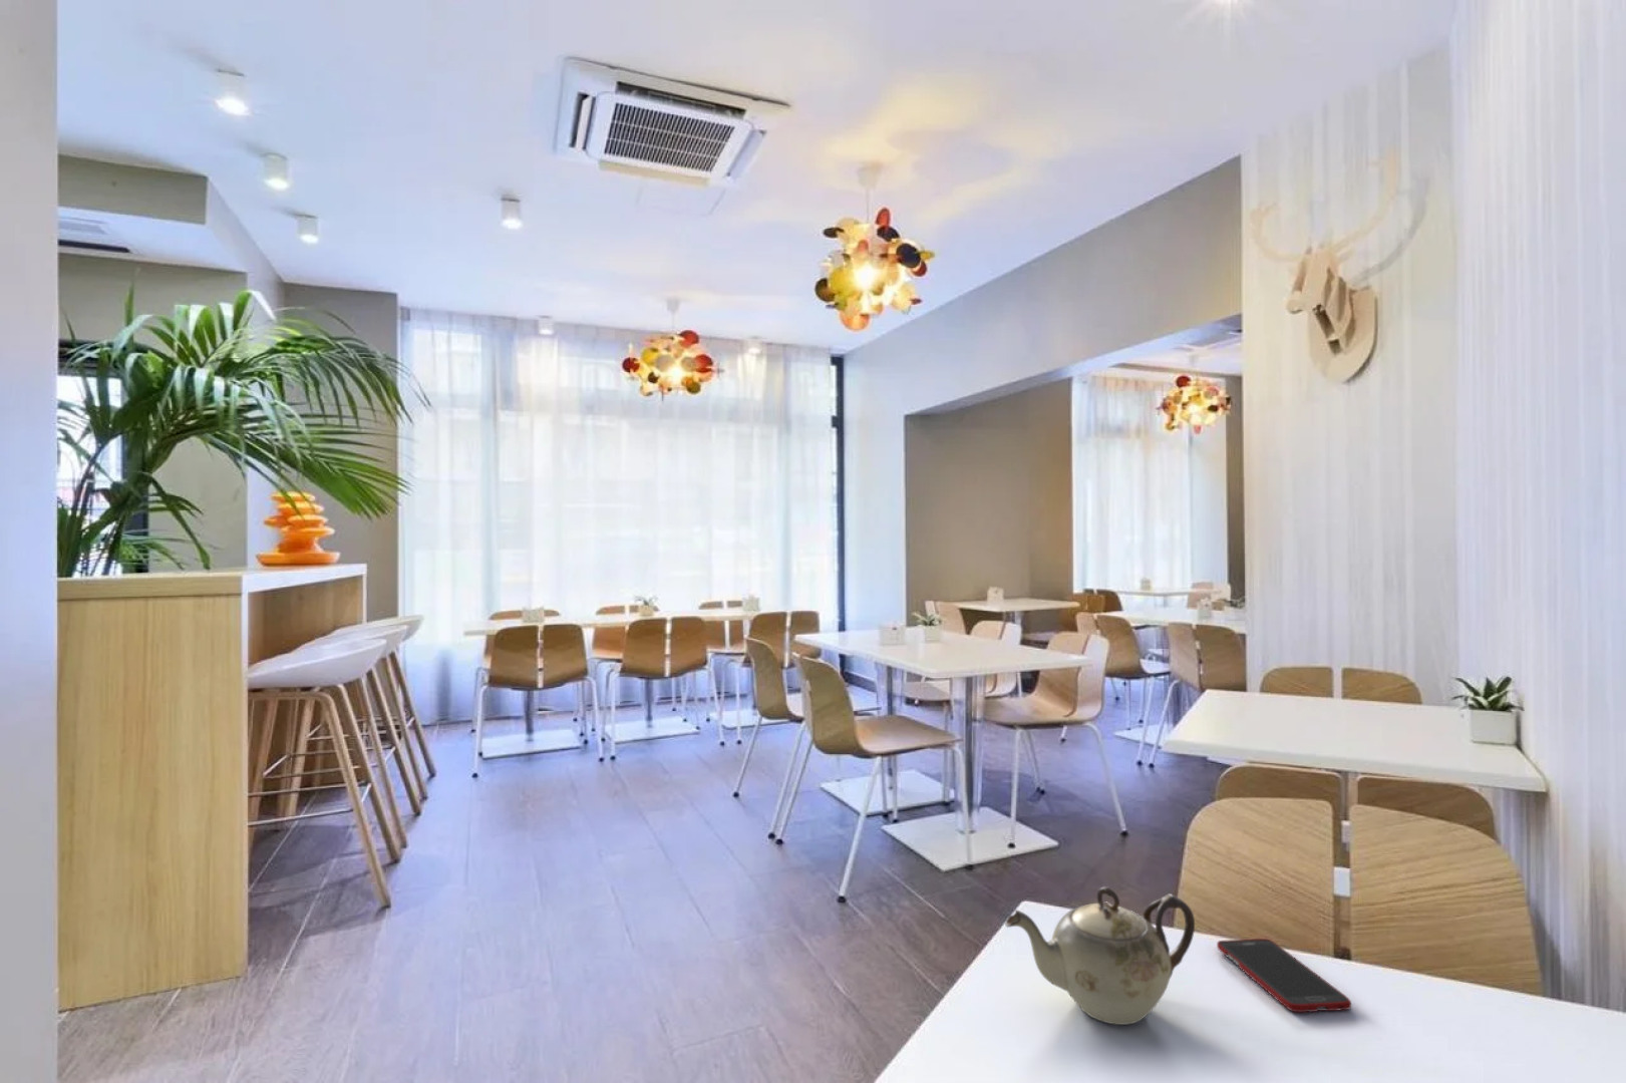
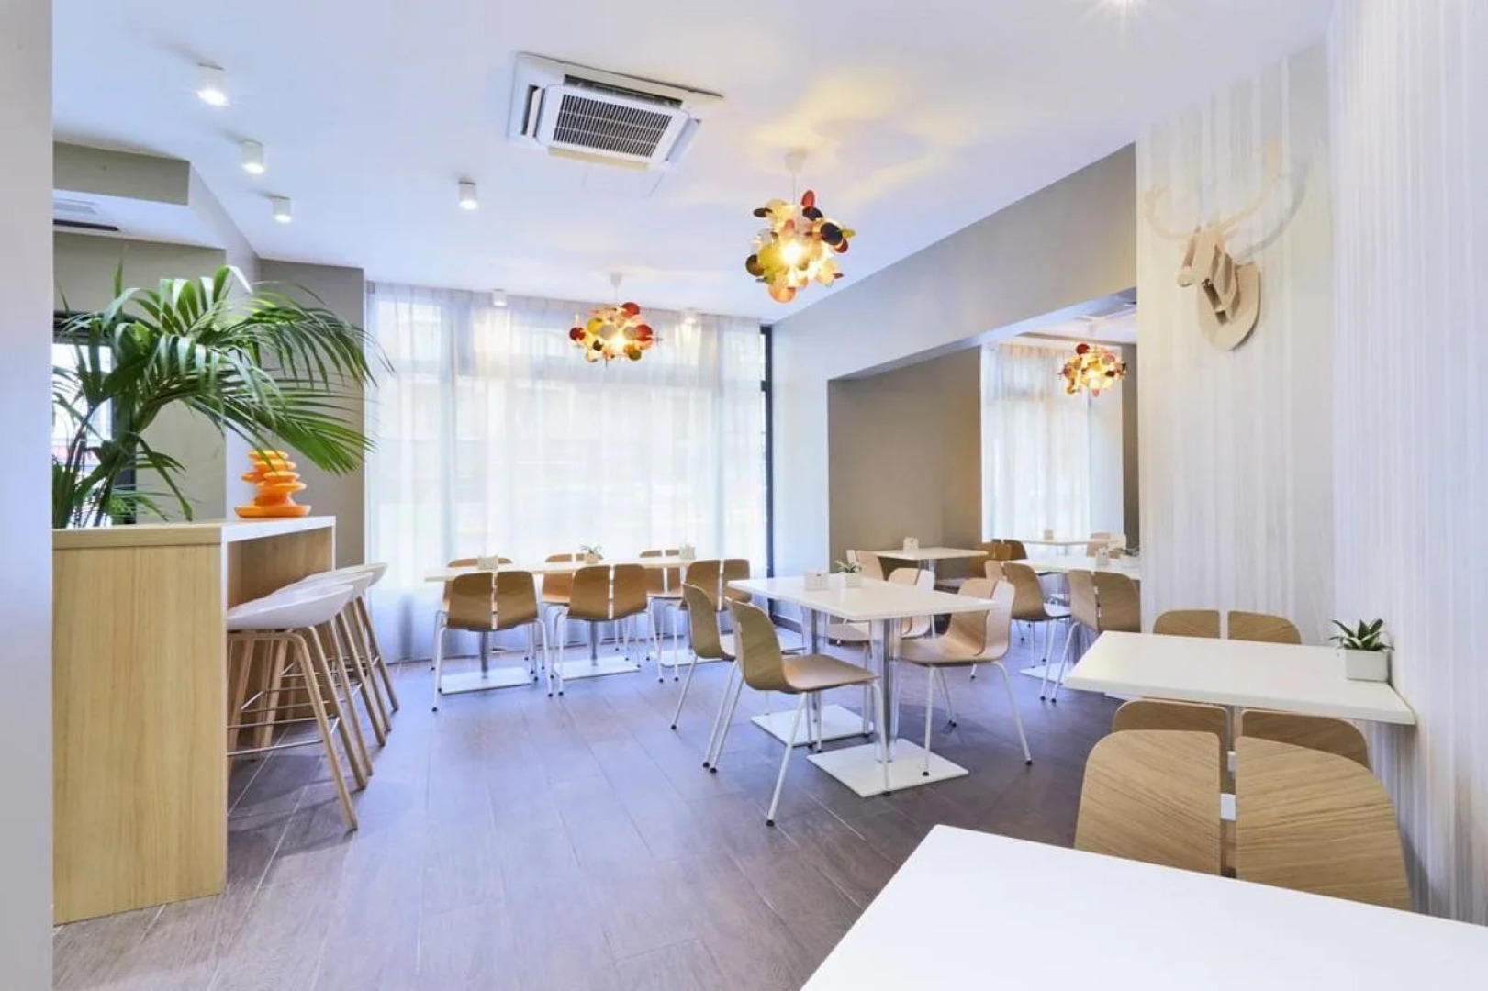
- cell phone (1279, 973)
- teapot (1099, 946)
